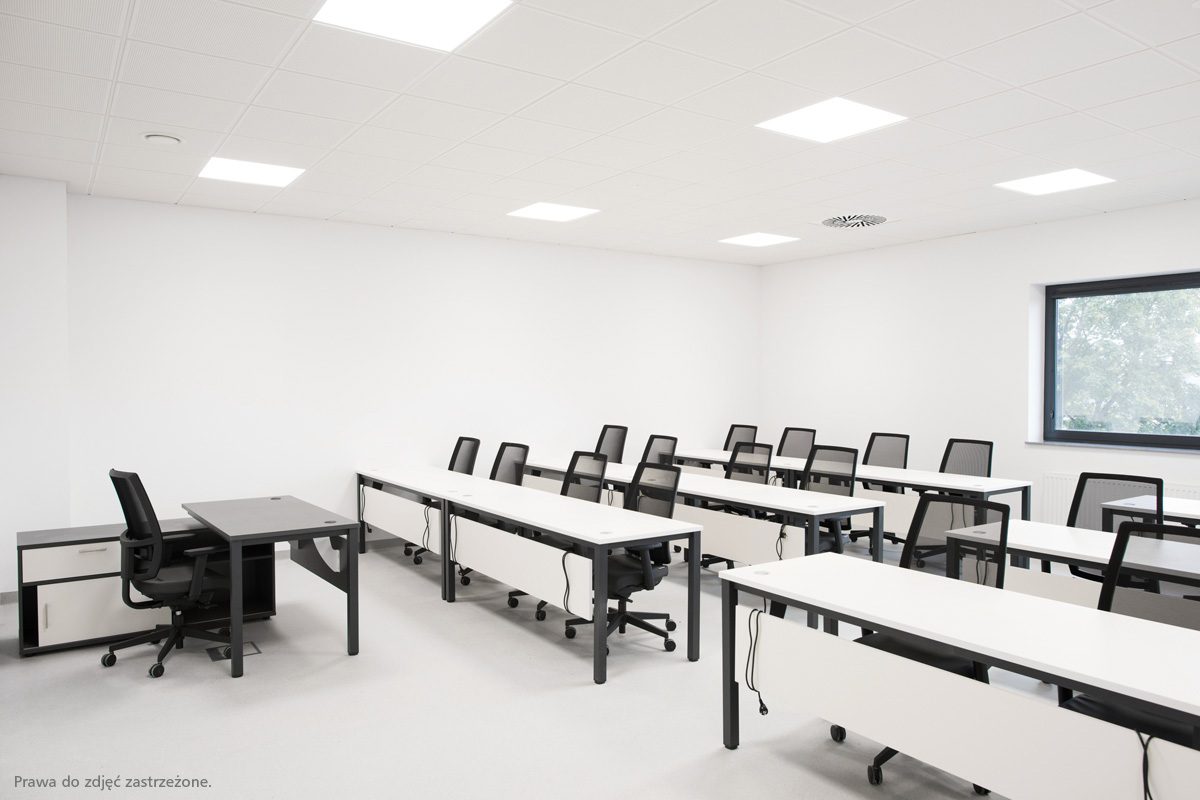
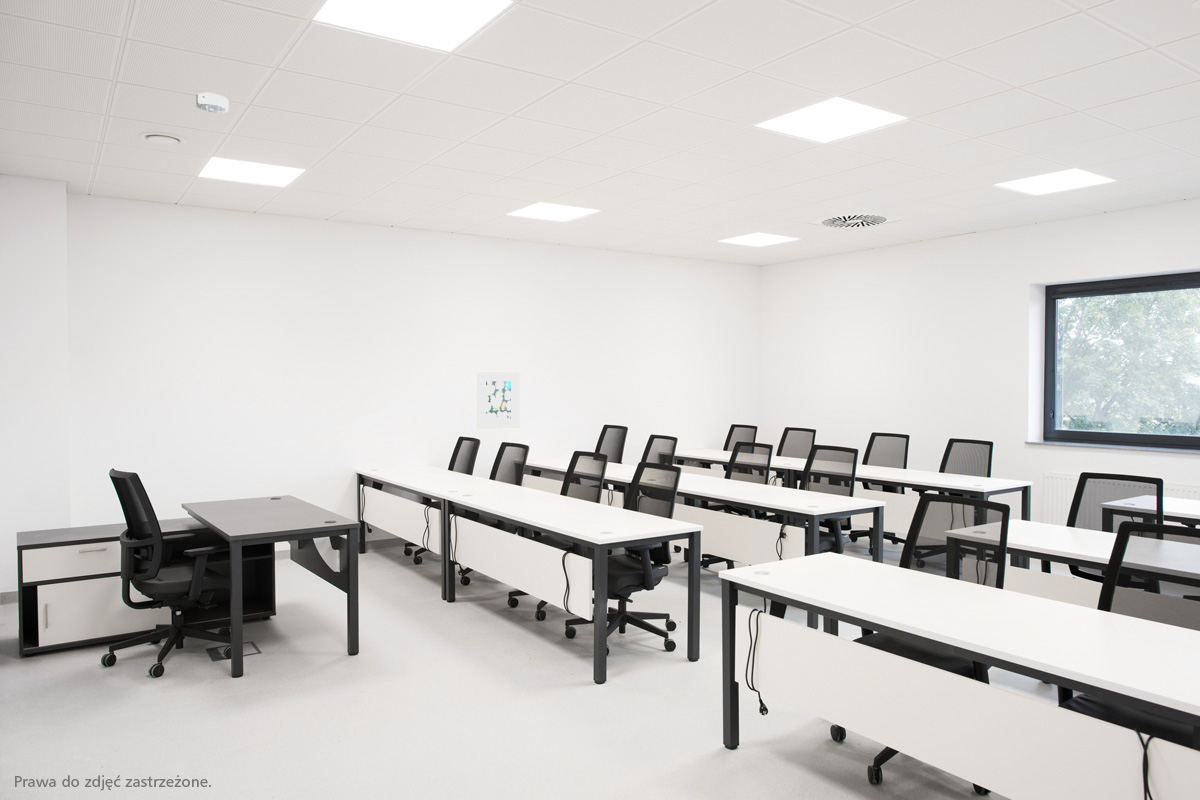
+ smoke detector (212, 102)
+ wall art (498, 400)
